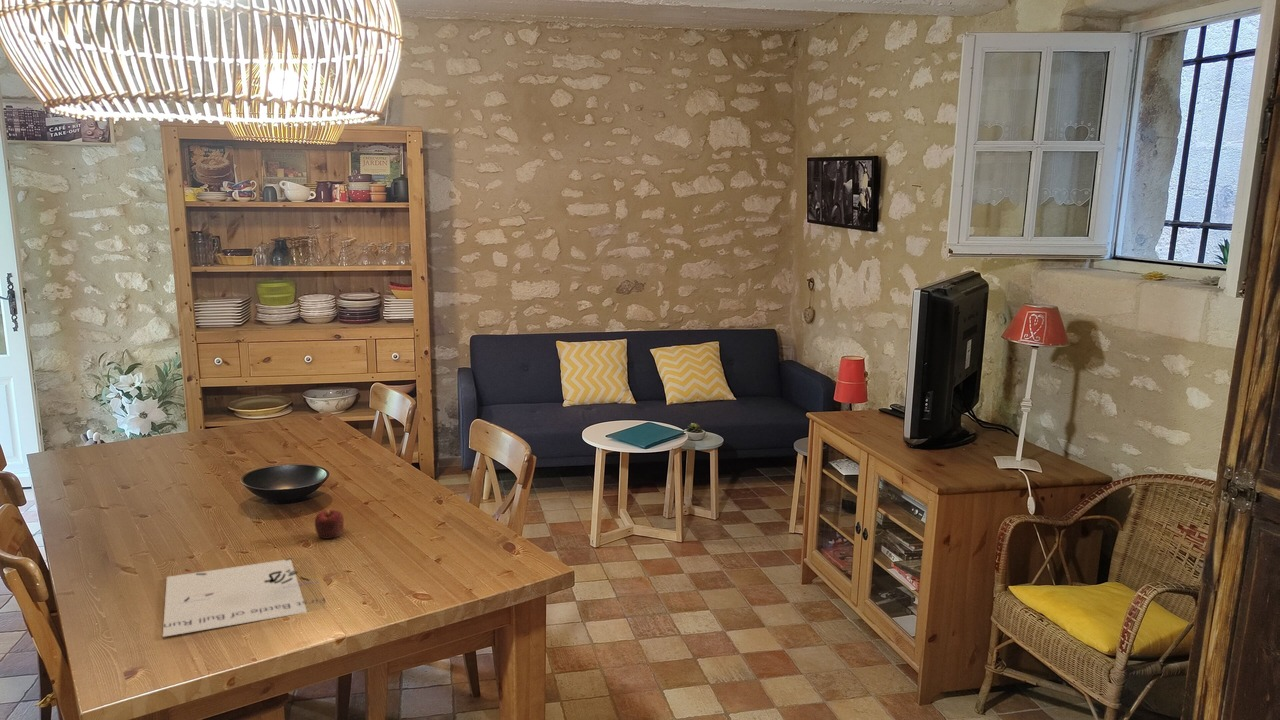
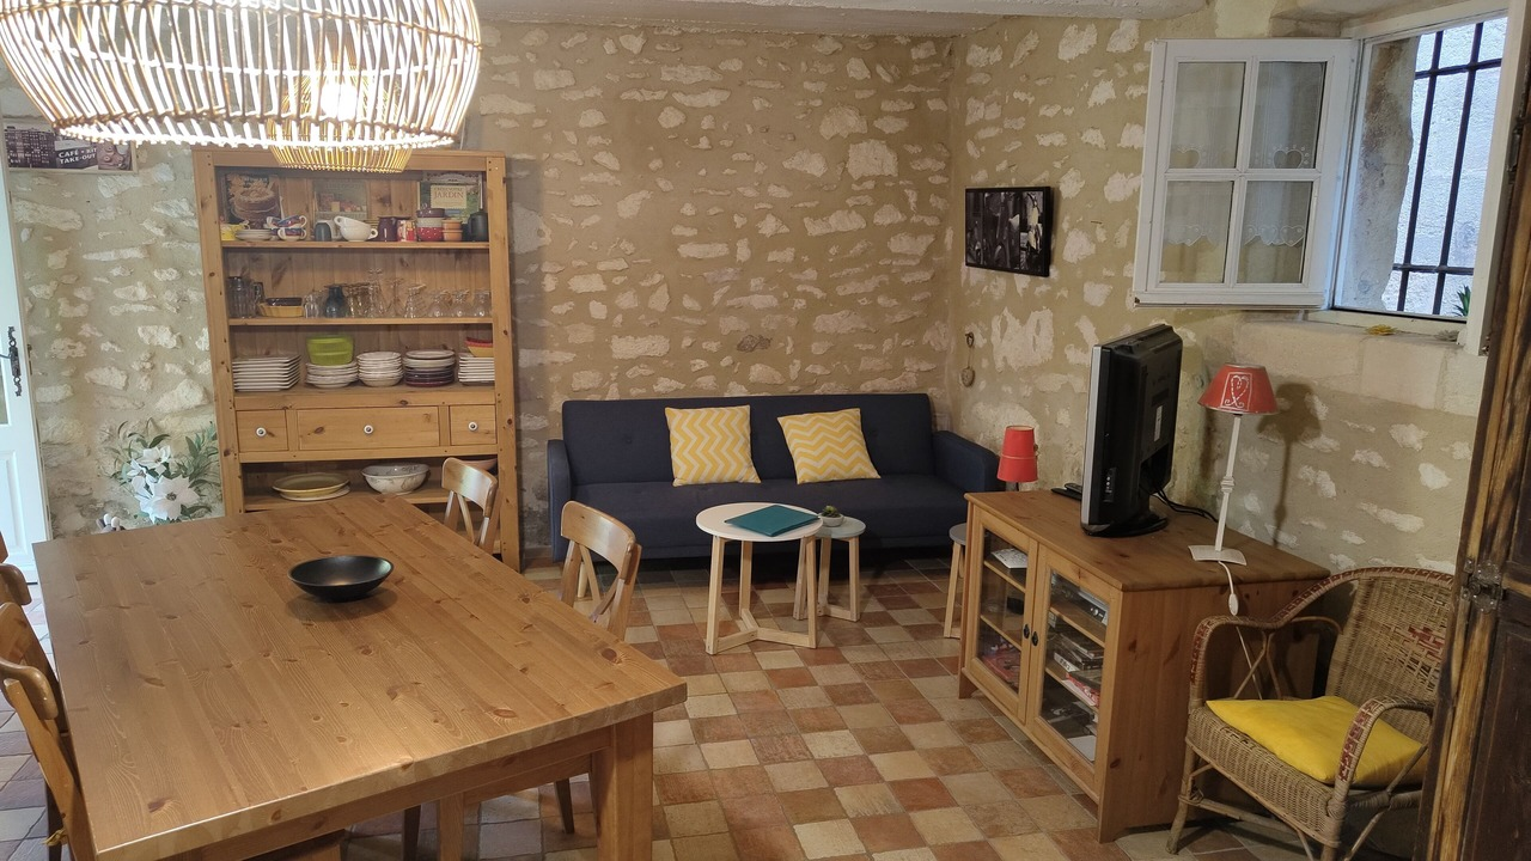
- board game (243, 586)
- apple (329, 523)
